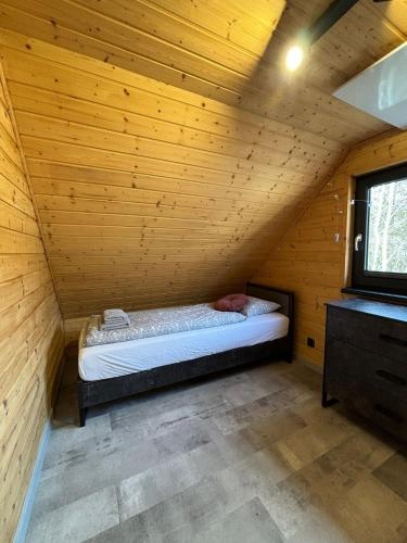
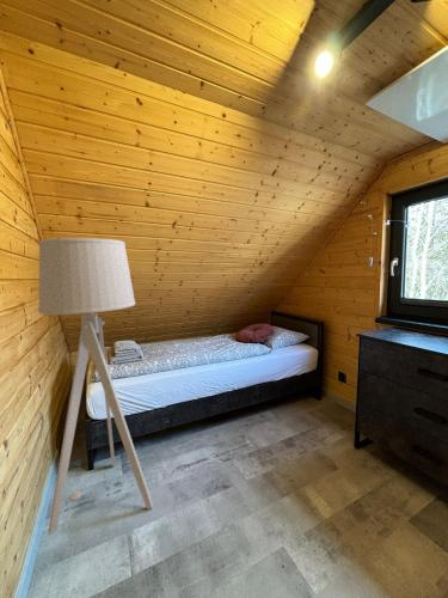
+ floor lamp (98, 374)
